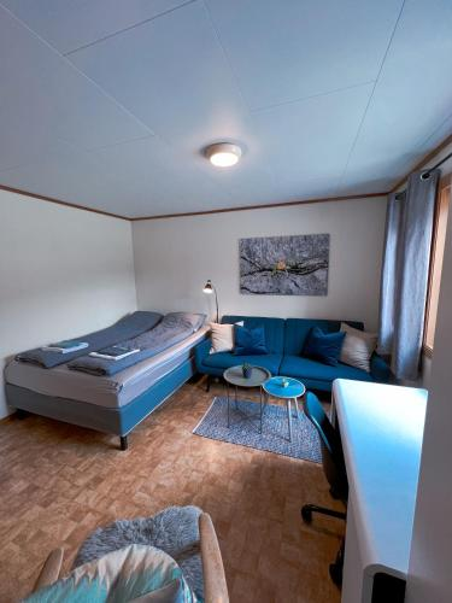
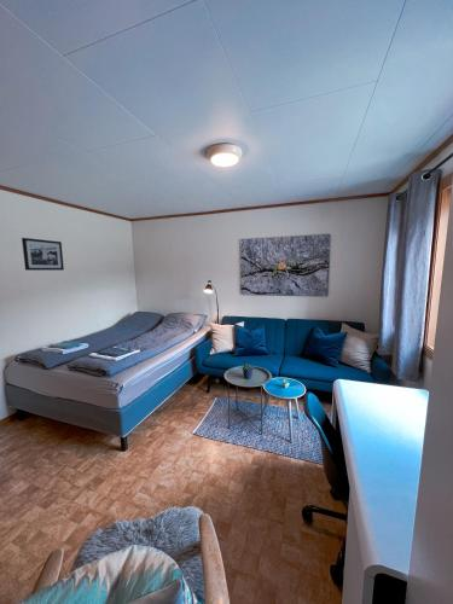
+ picture frame (43, 255)
